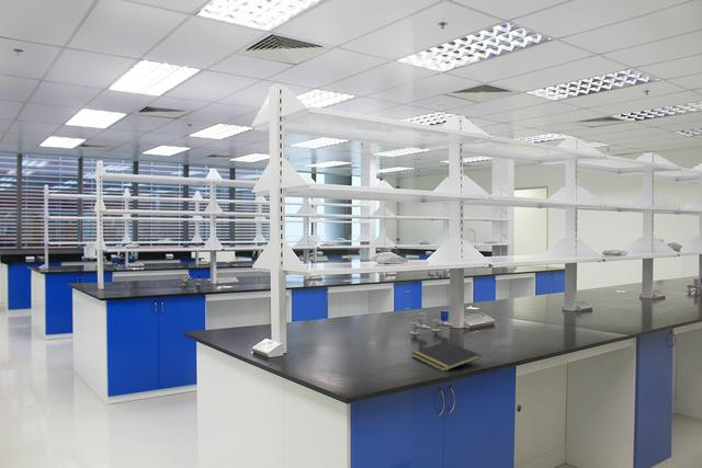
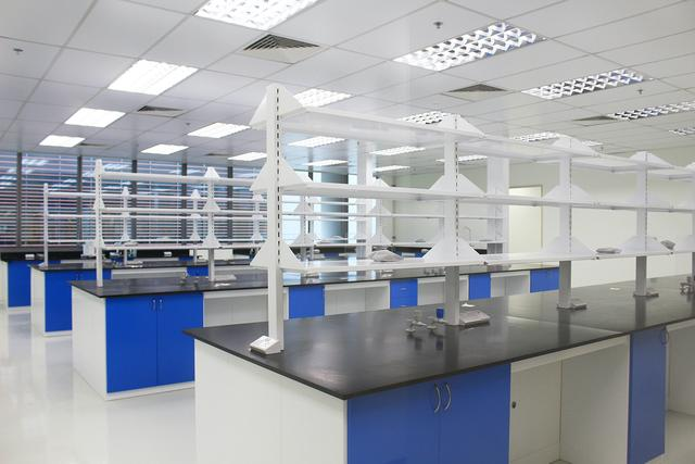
- notepad (444, 355)
